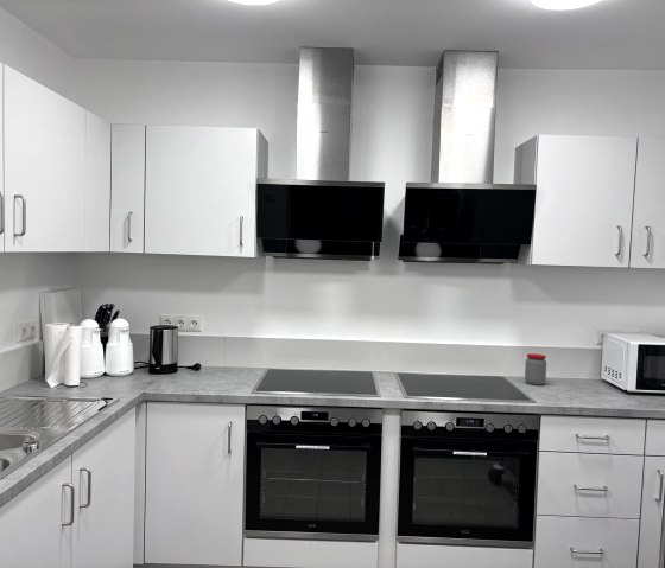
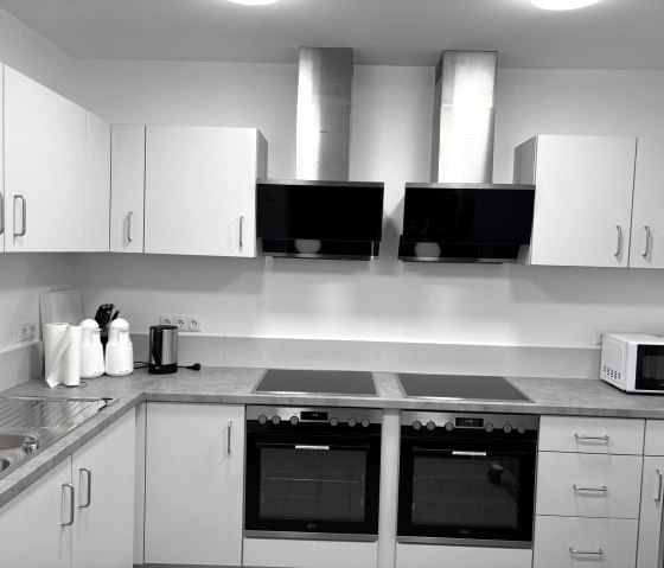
- jar (536, 369)
